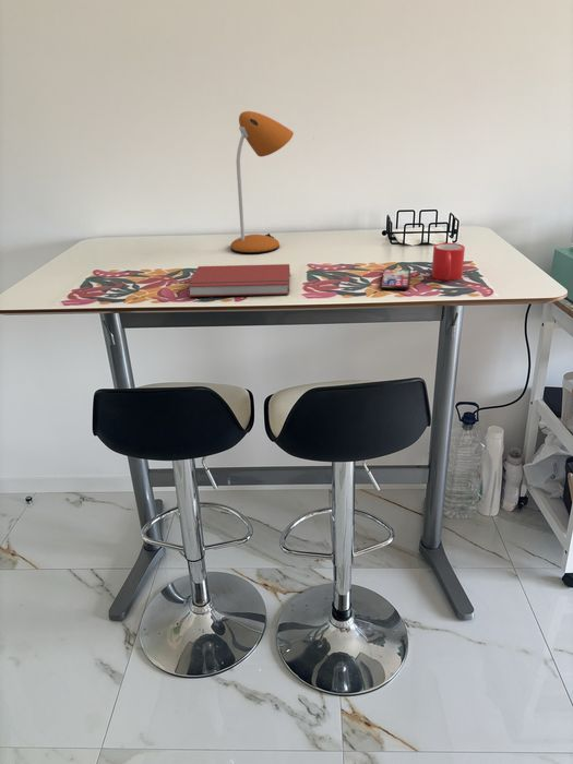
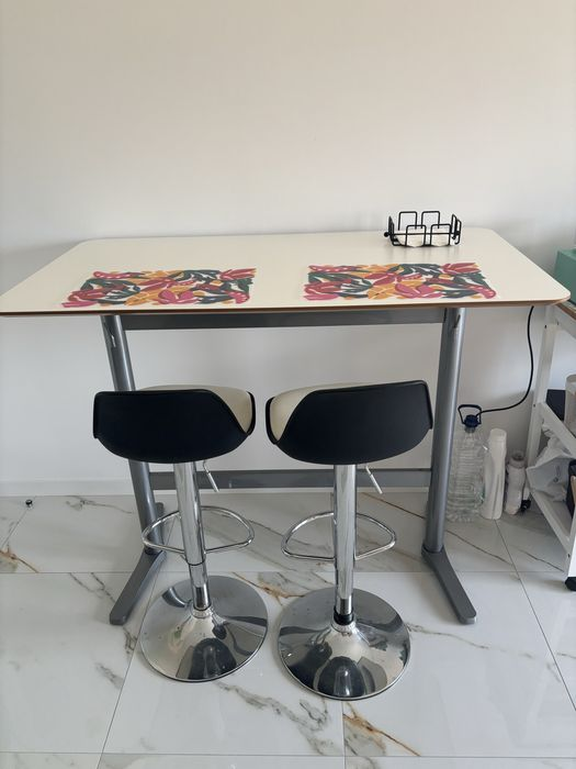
- desk lamp (240, 181)
- smartphone (395, 278)
- mug (447, 263)
- book (241, 279)
